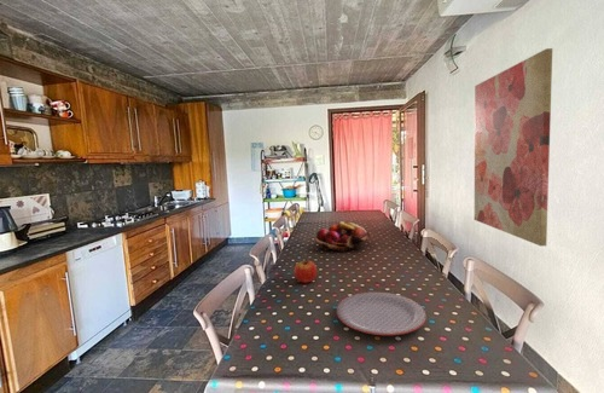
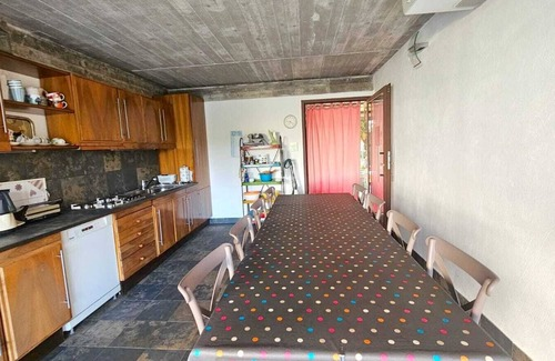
- apple (306, 270)
- plate (379, 313)
- fruit basket (343, 235)
- wall art (504, 152)
